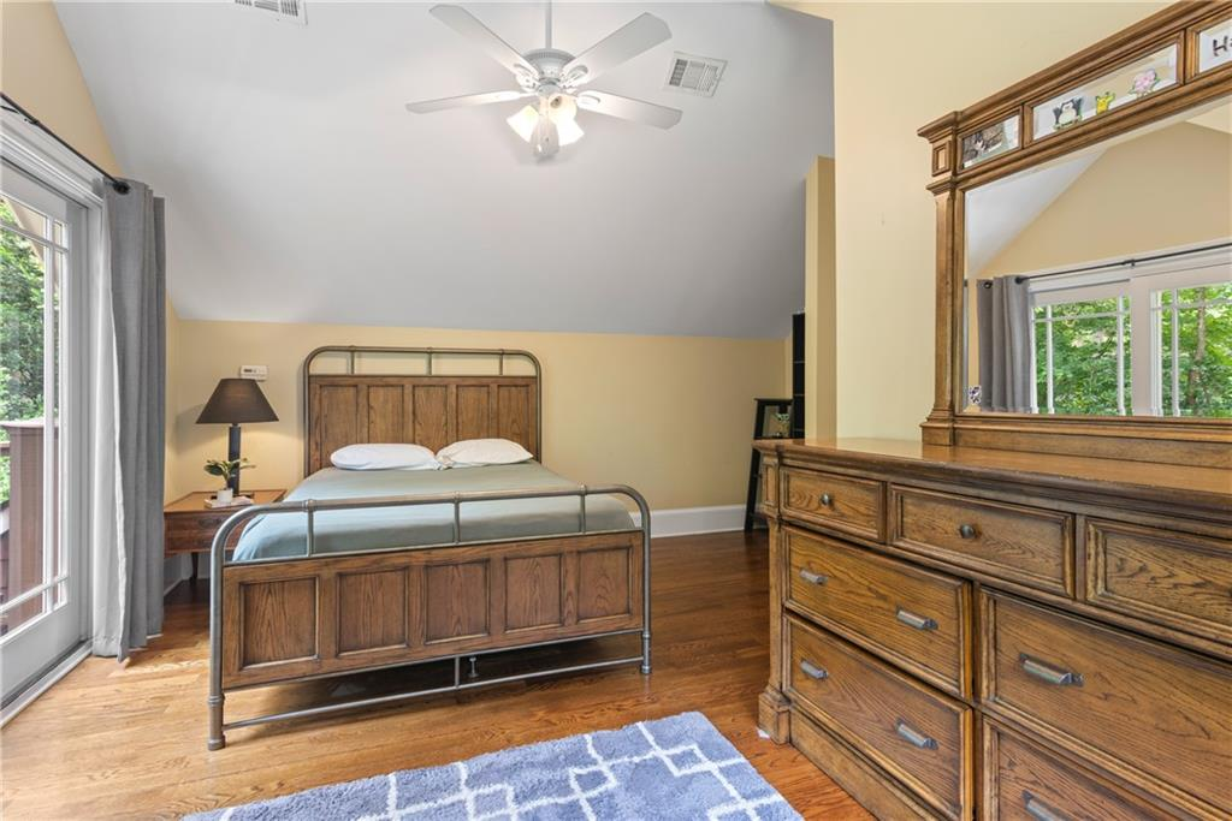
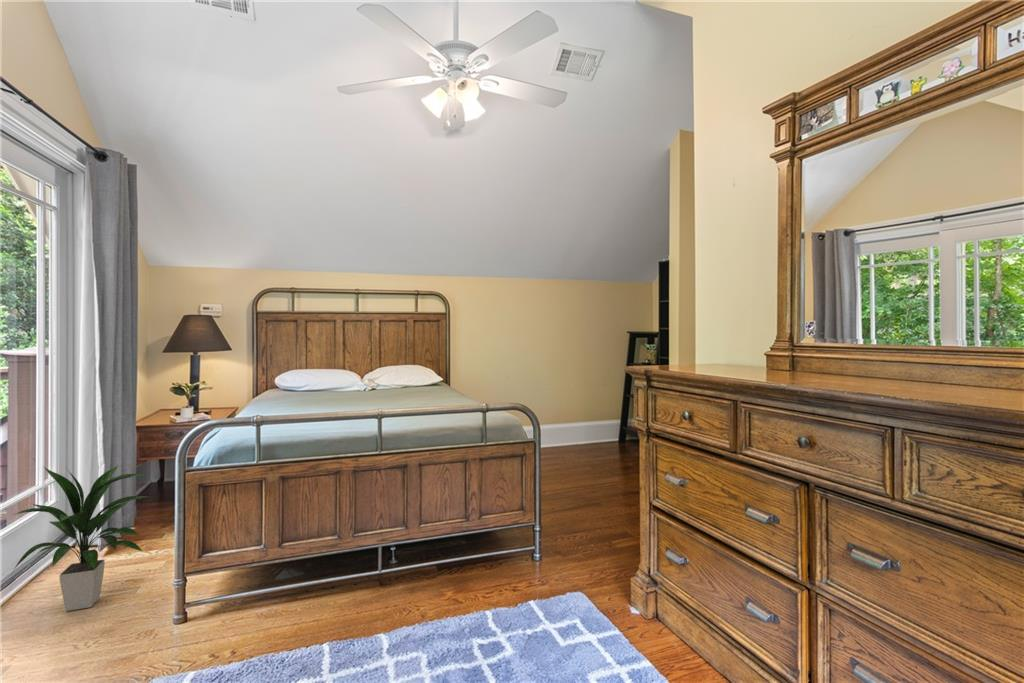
+ indoor plant (88, 532)
